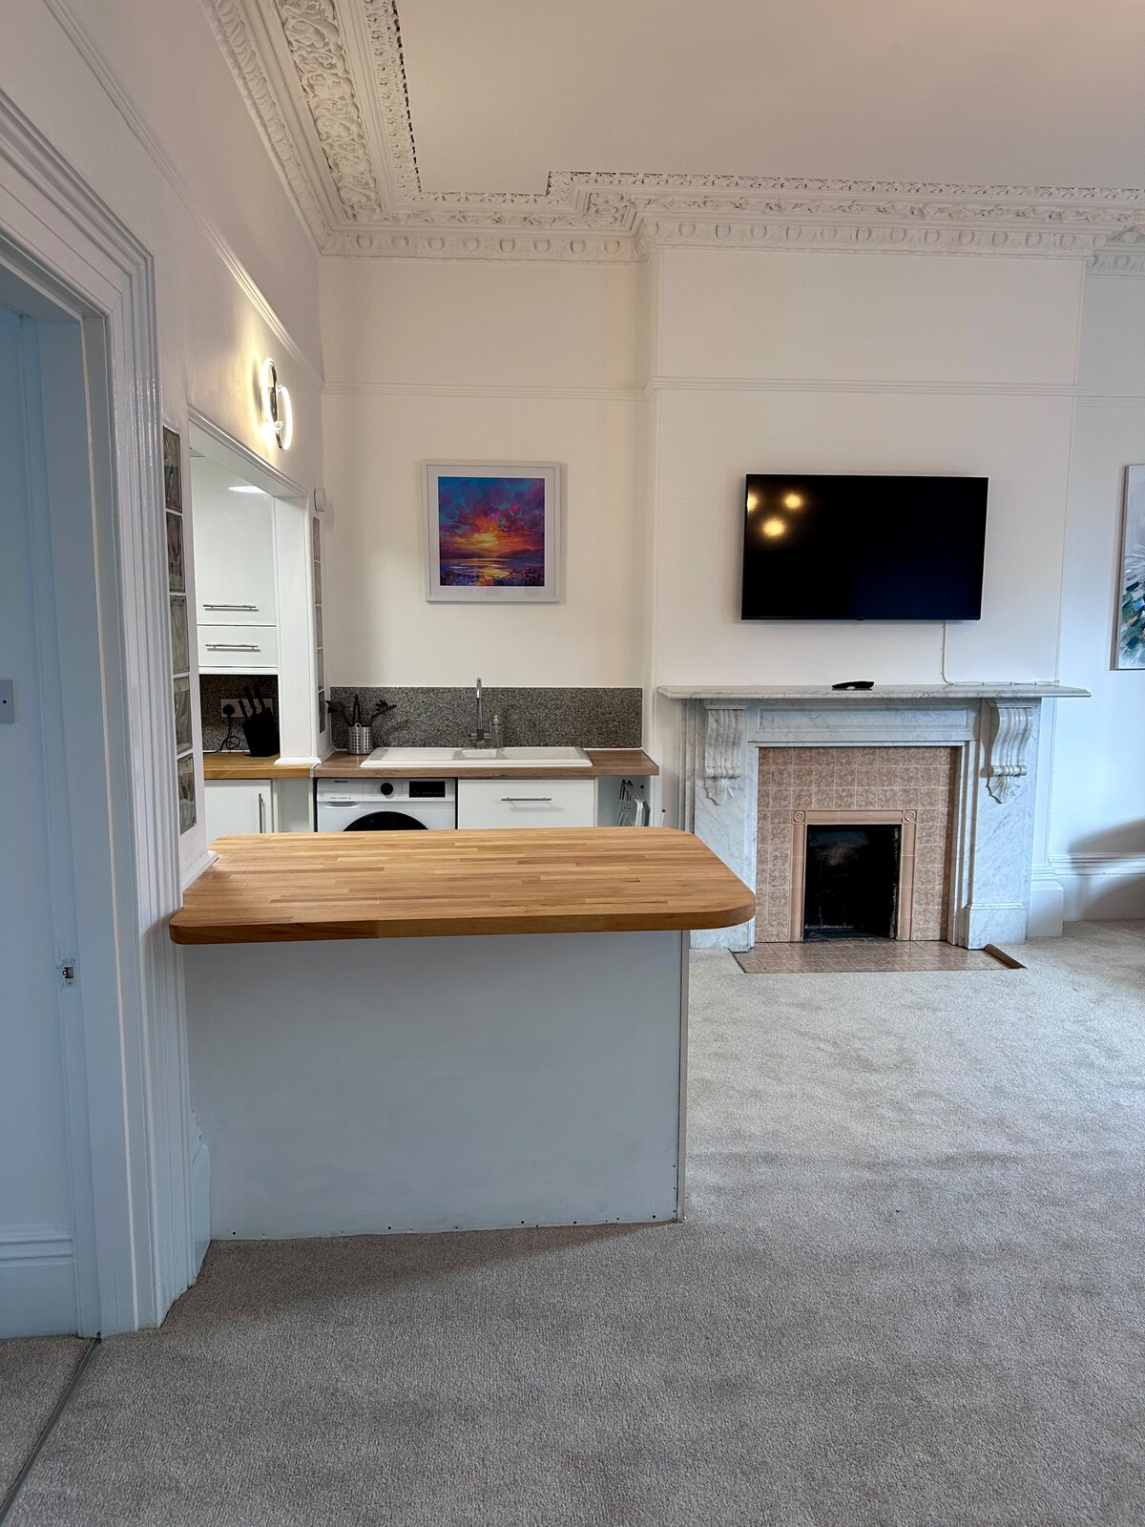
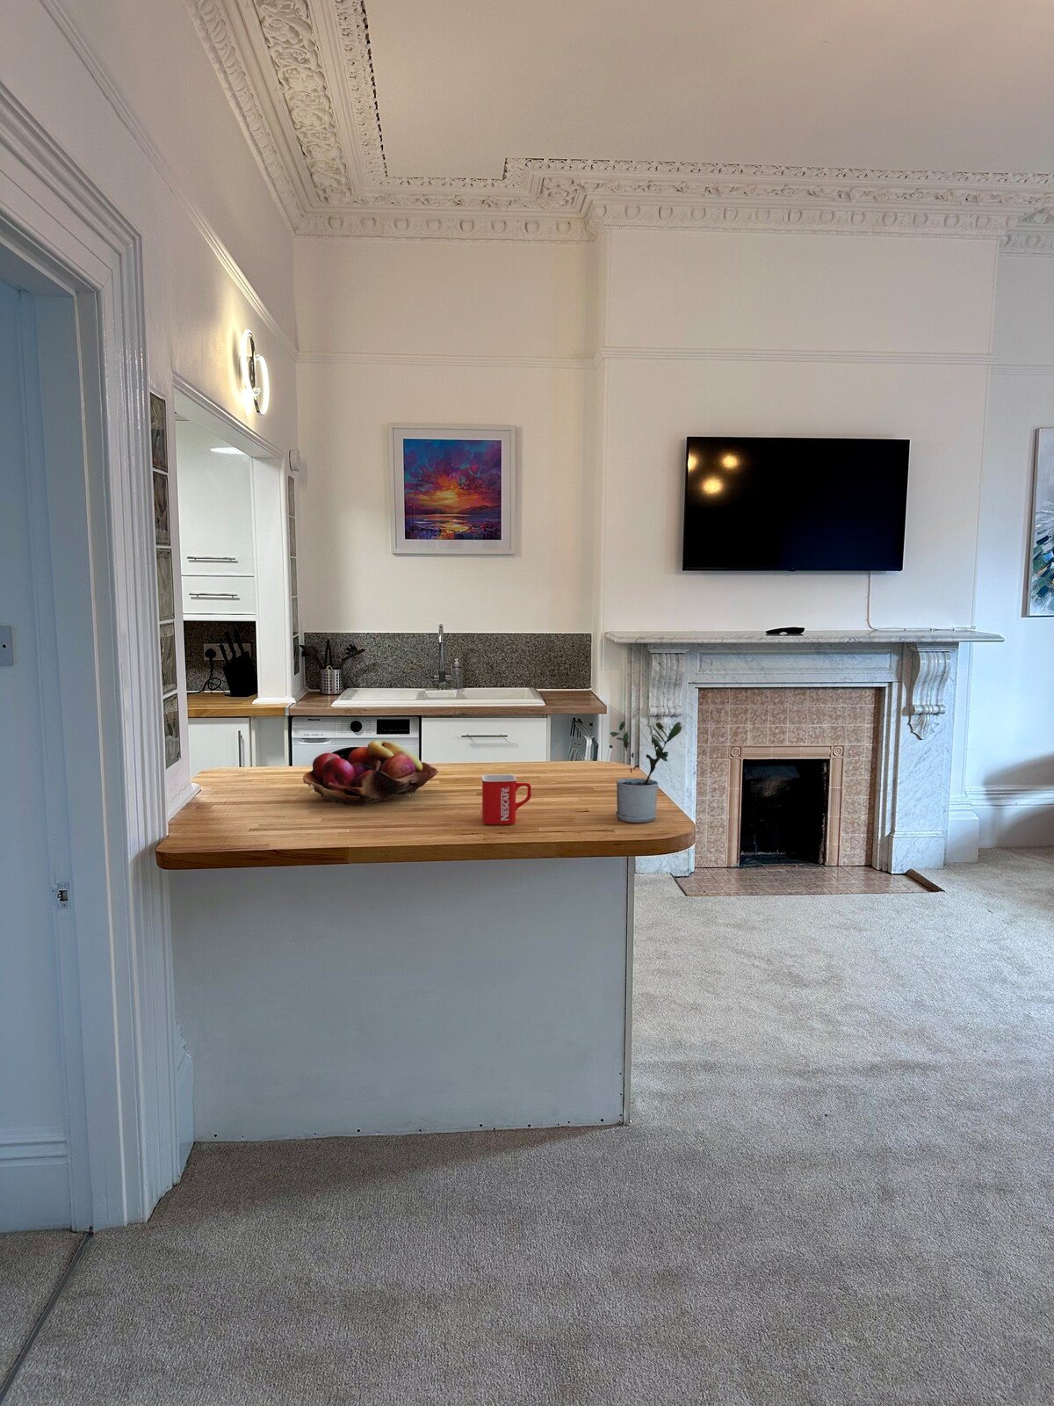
+ fruit basket (372, 769)
+ potted plant (639, 765)
+ mug (506, 799)
